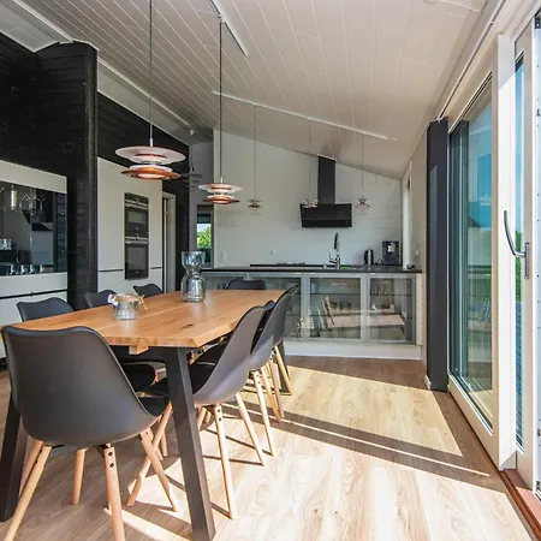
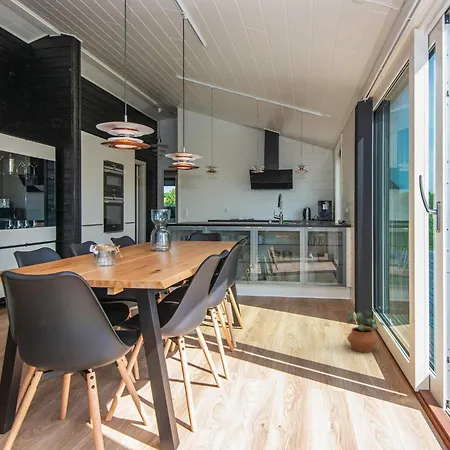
+ potted plant (365, 329)
